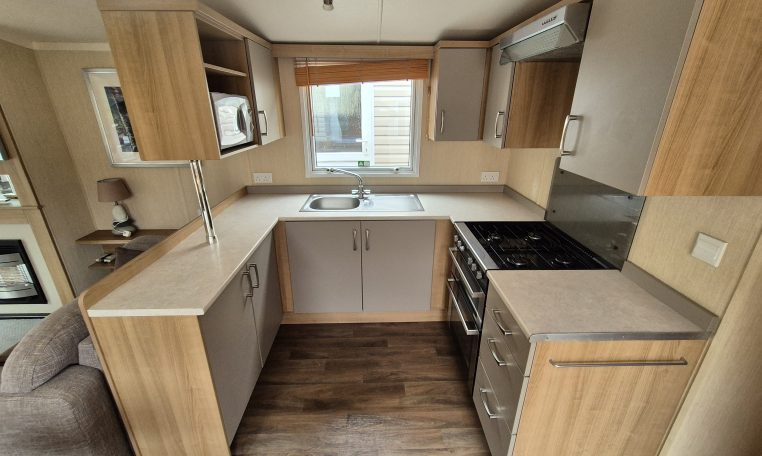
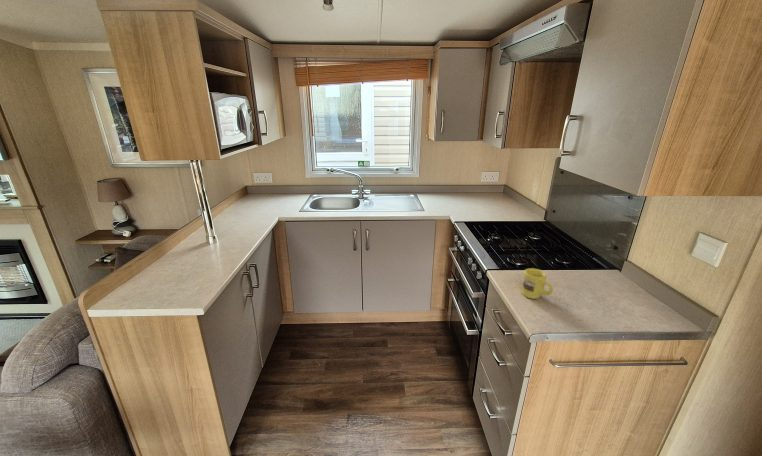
+ mug (537, 286)
